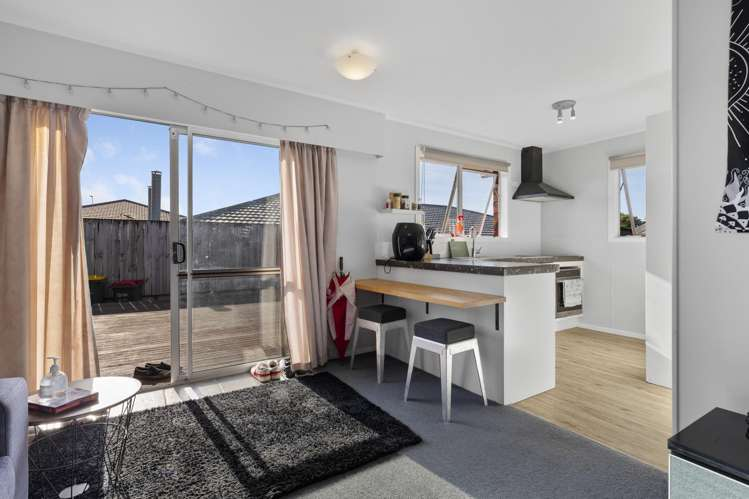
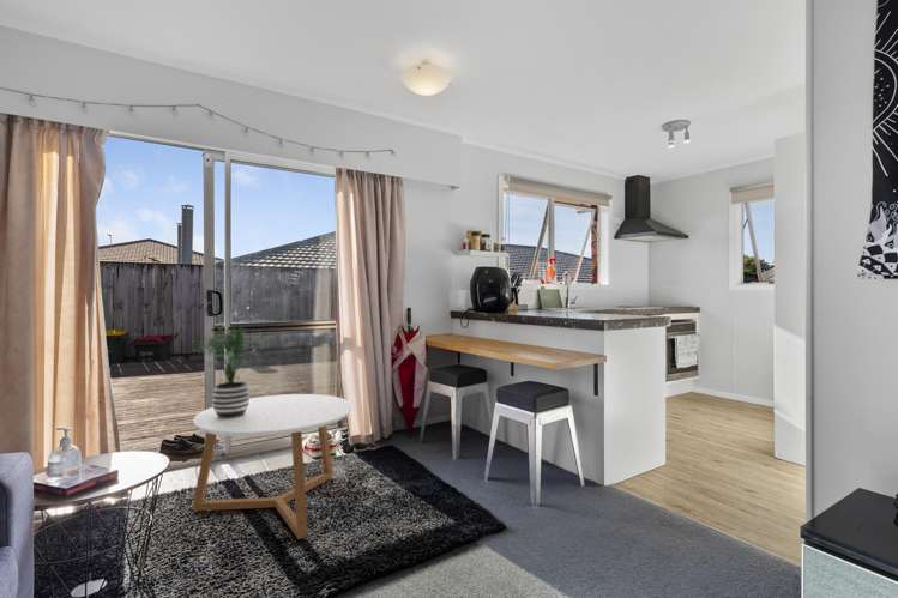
+ coffee table (293, 458)
+ potted plant (228, 369)
